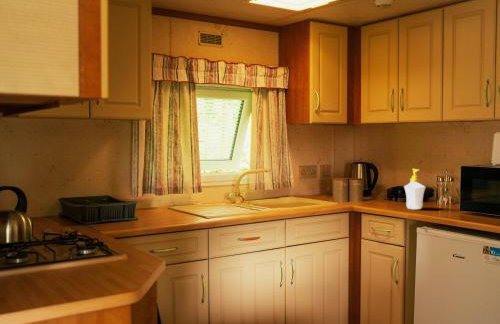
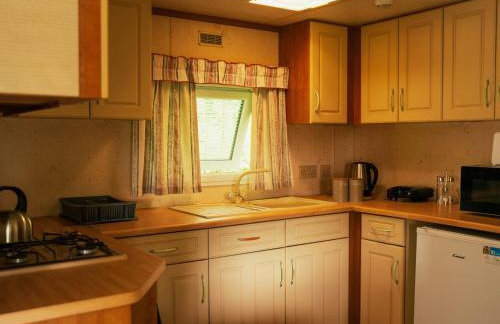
- soap bottle (414, 188)
